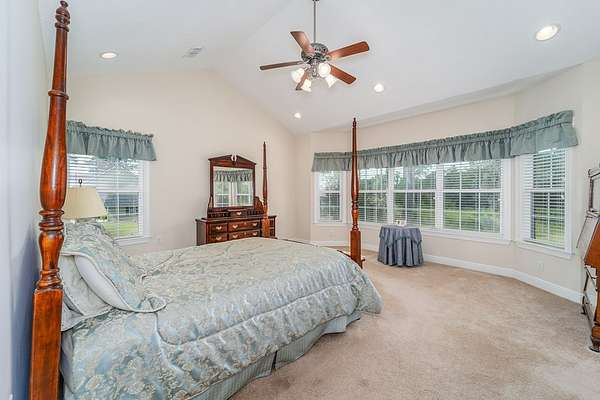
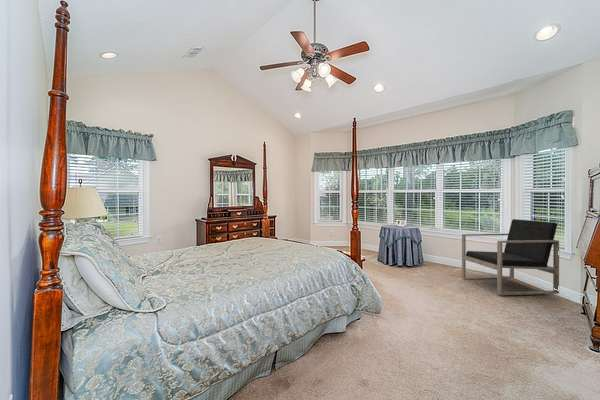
+ armchair (507, 253)
